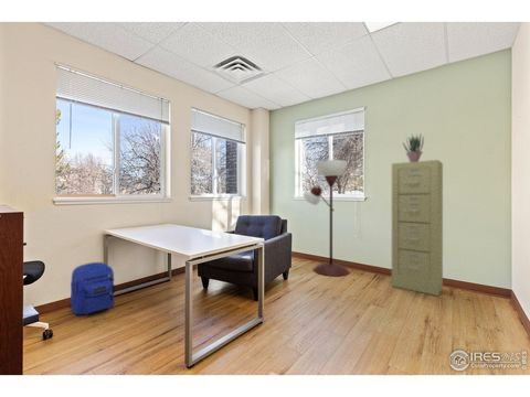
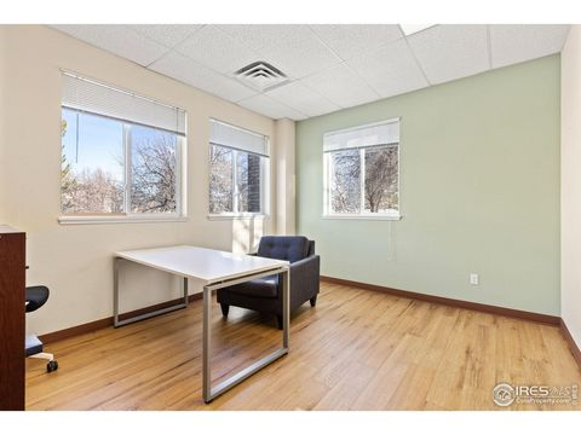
- filing cabinet (416, 224)
- potted plant (413, 148)
- floor lamp (330, 216)
- backpack (95, 286)
